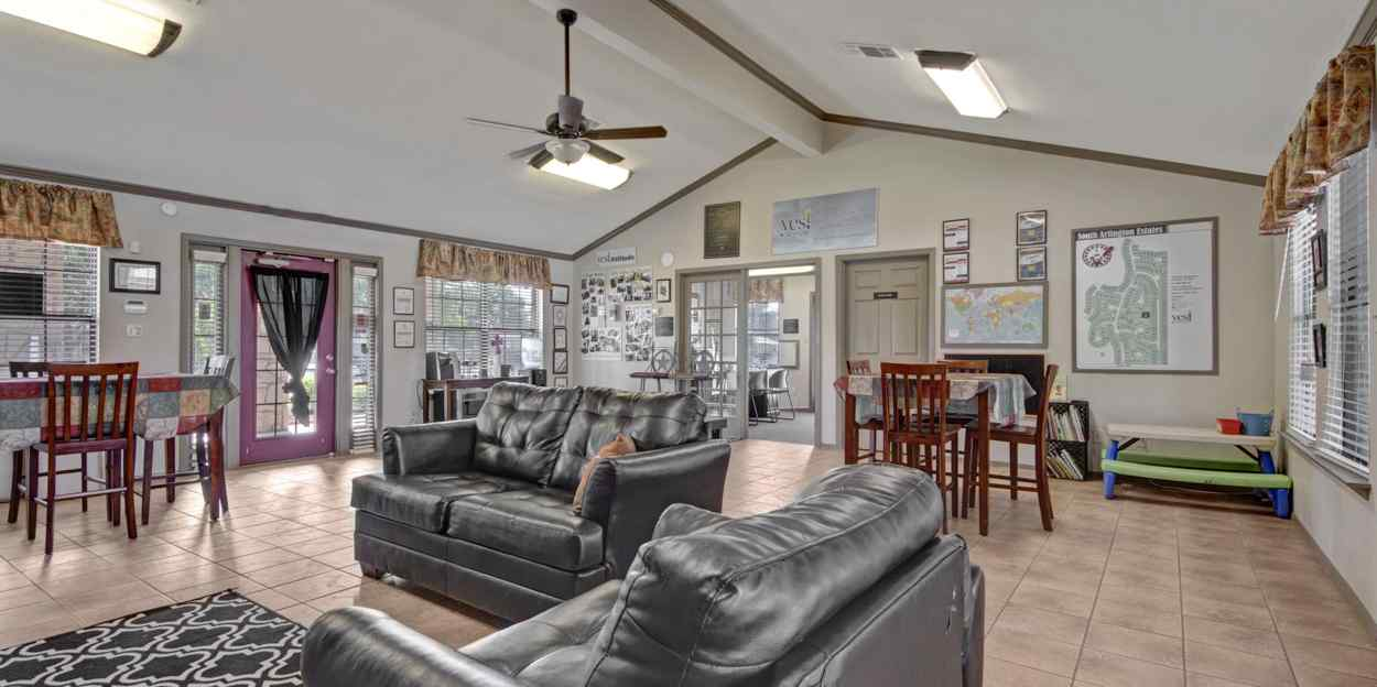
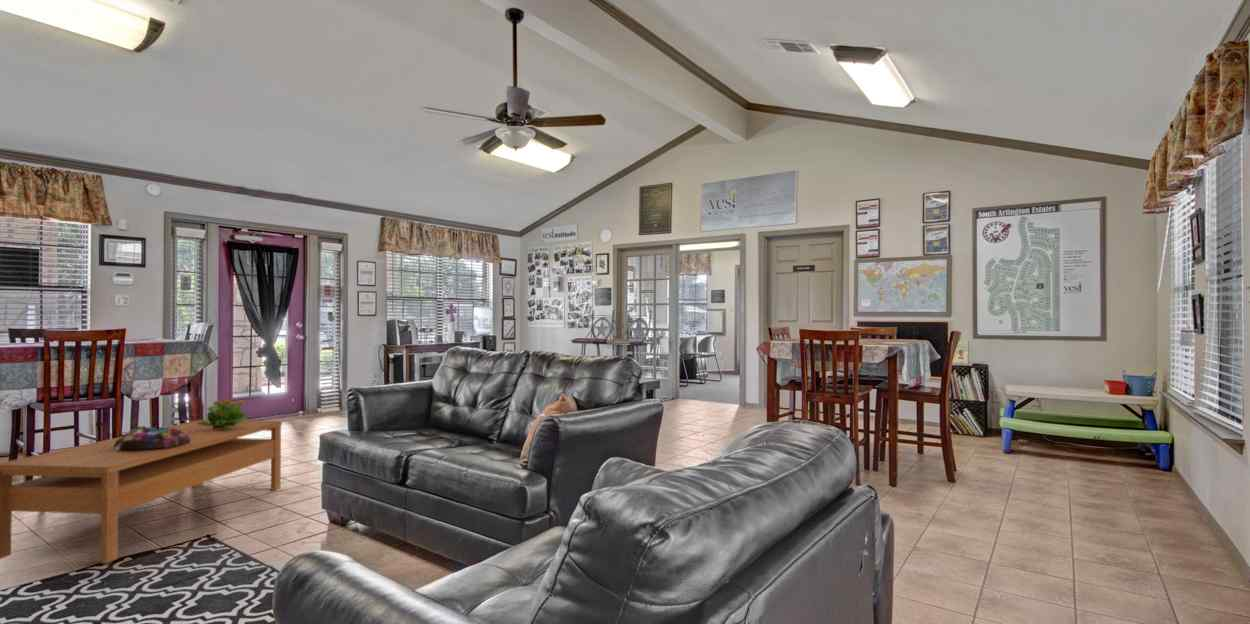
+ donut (152, 436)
+ potted flower (221, 413)
+ coffee table (161, 478)
